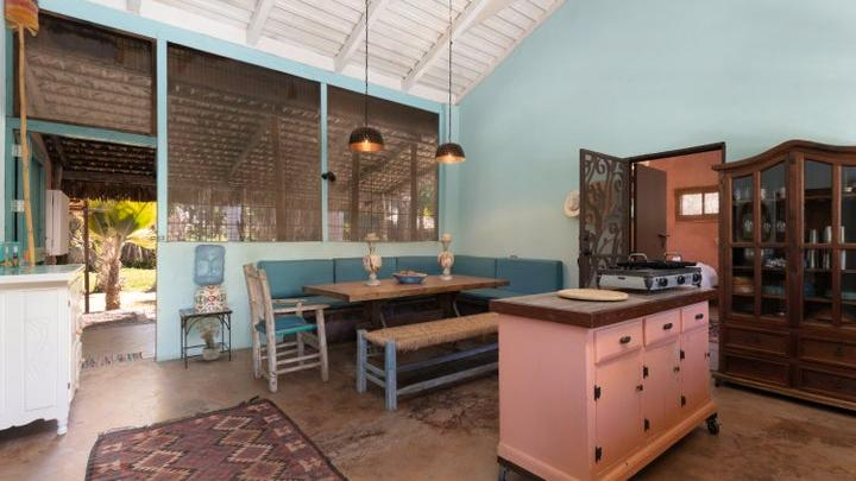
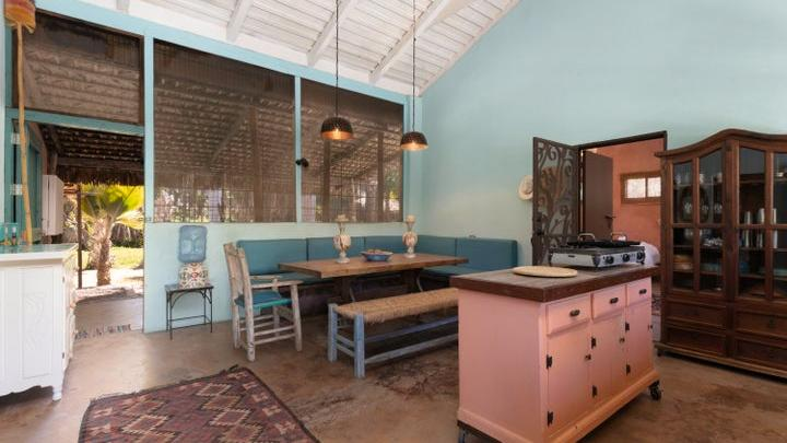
- potted plant (208, 336)
